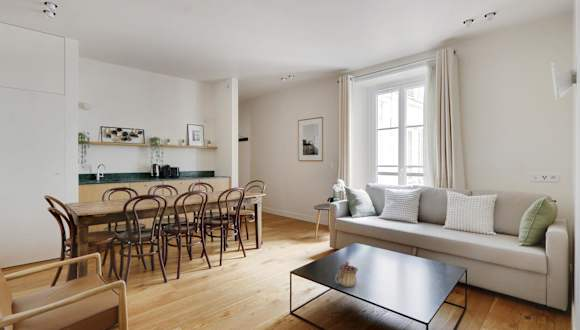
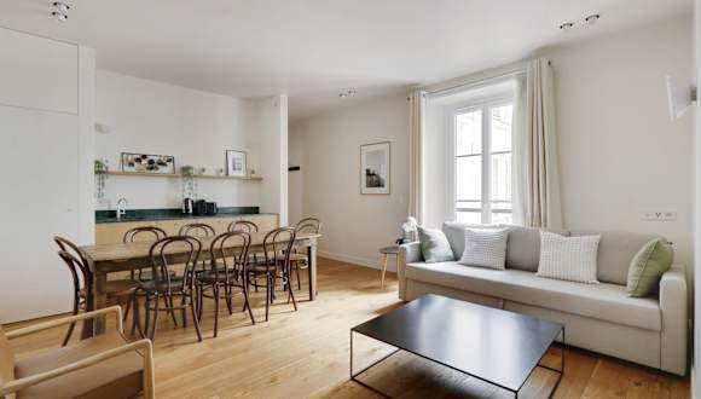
- teapot (346, 273)
